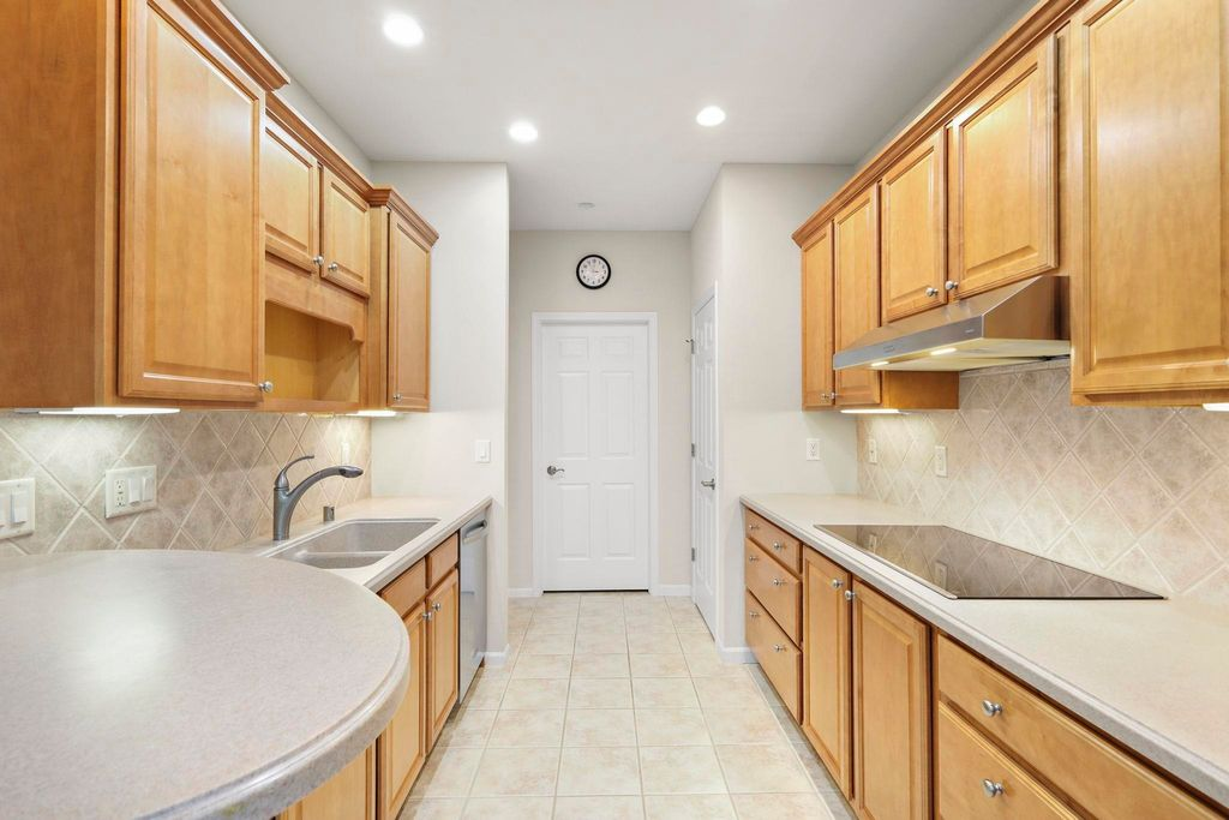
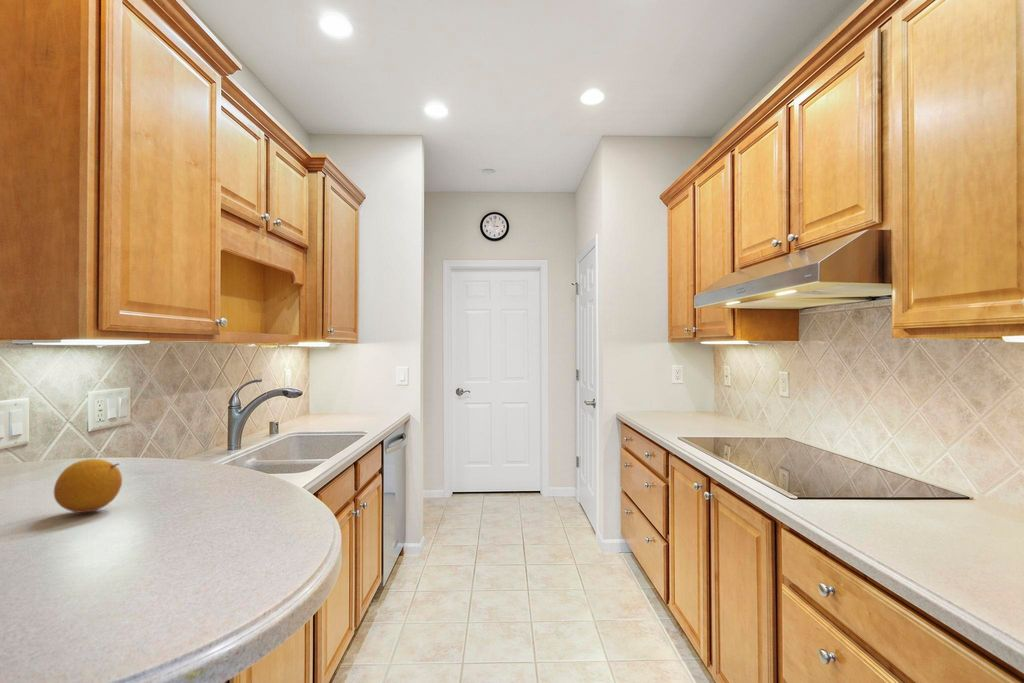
+ fruit (88, 485)
